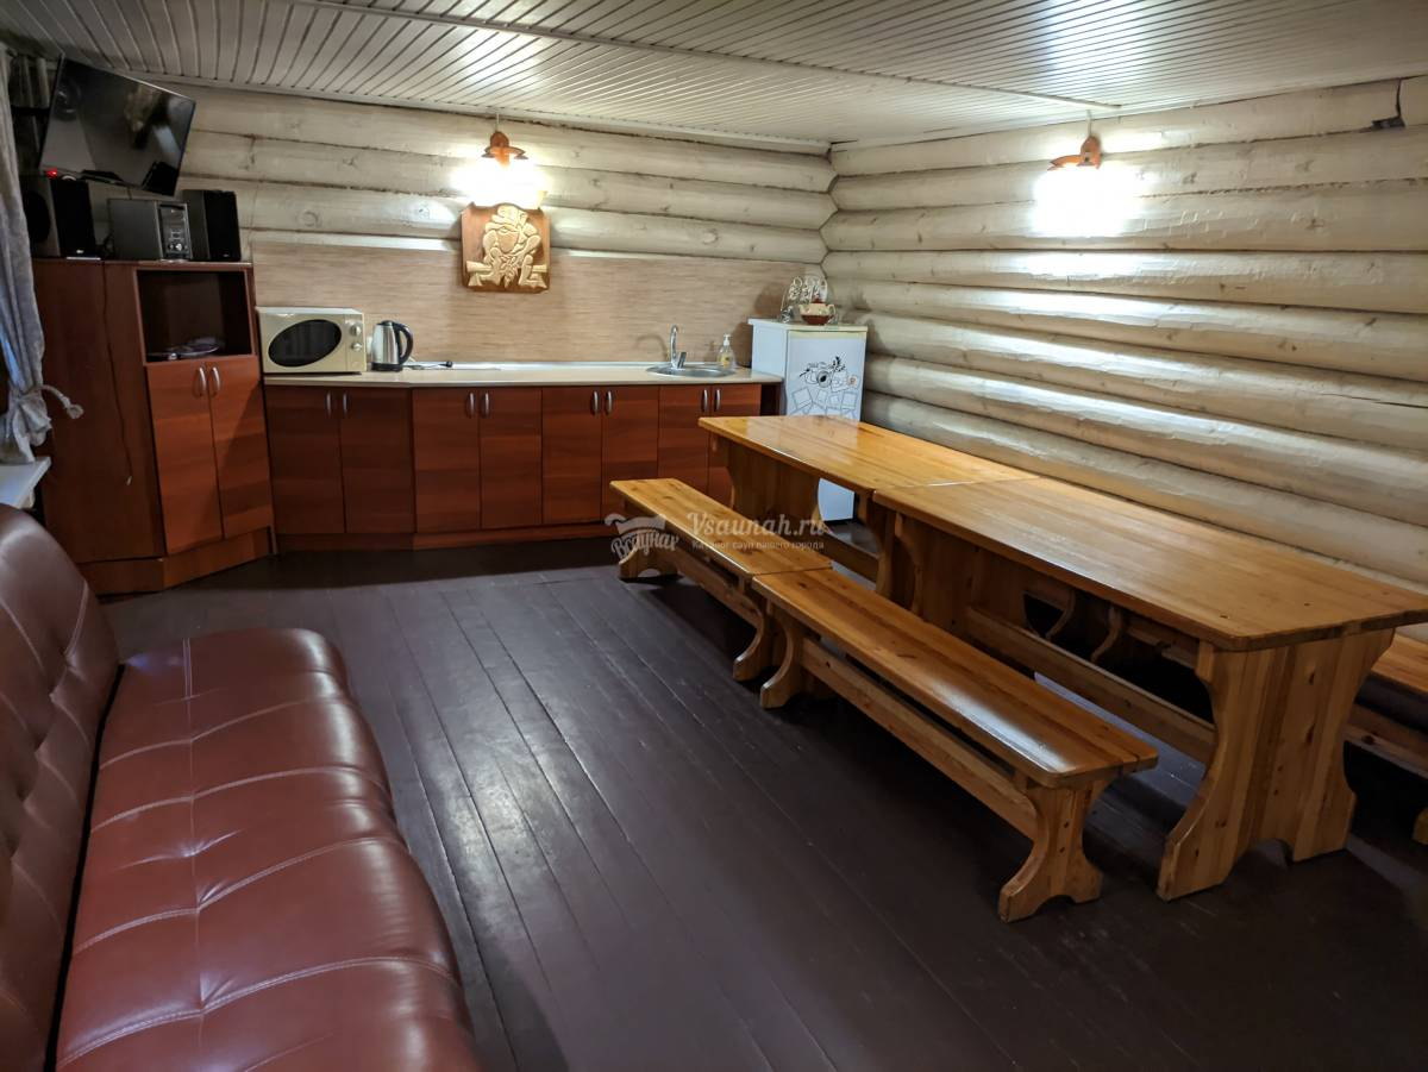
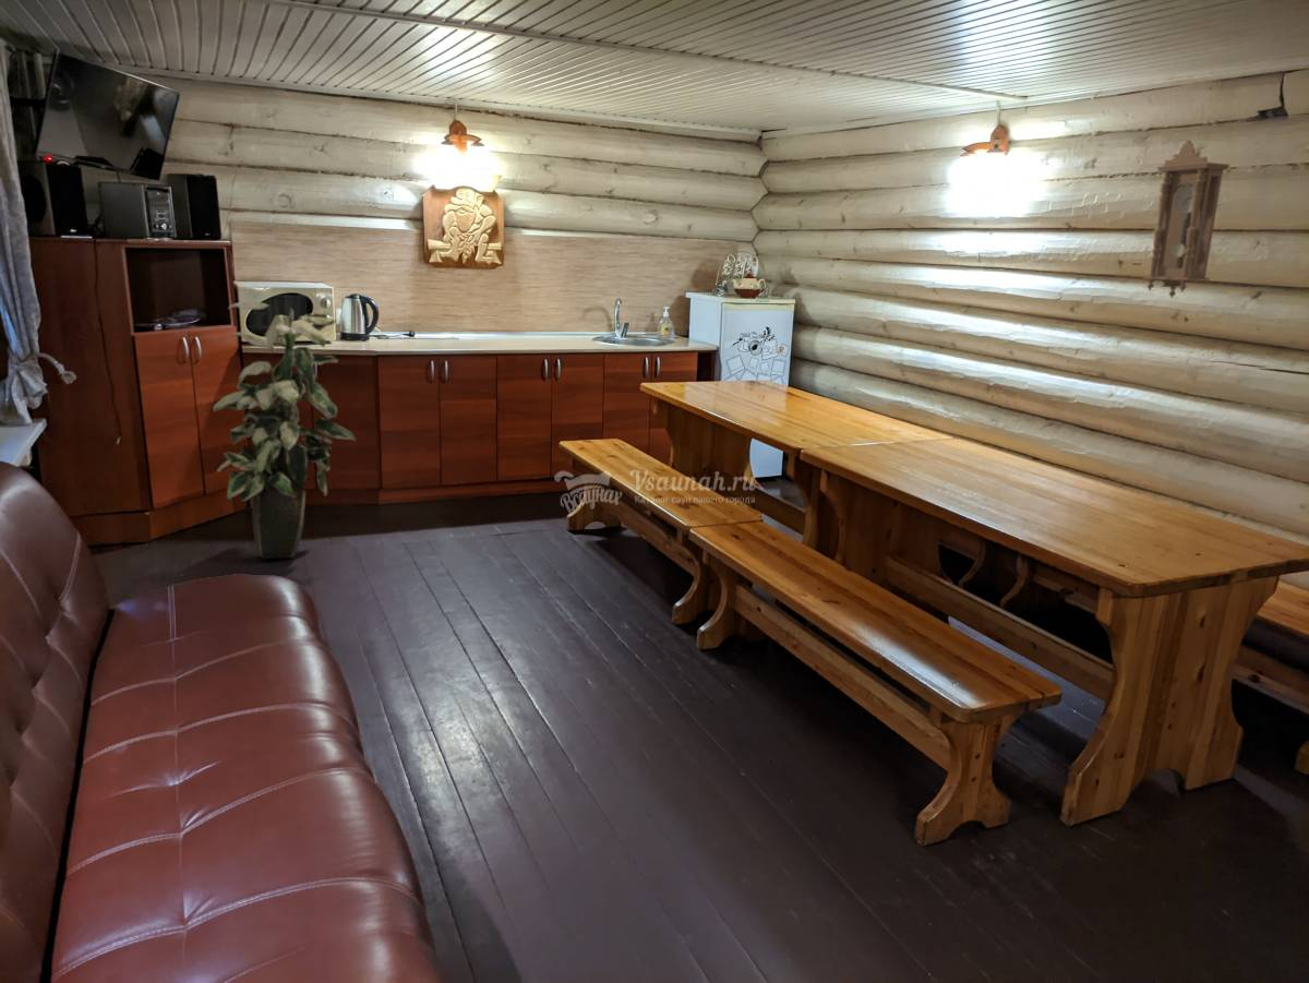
+ indoor plant (277, 431)
+ pendulum clock (1184, 220)
